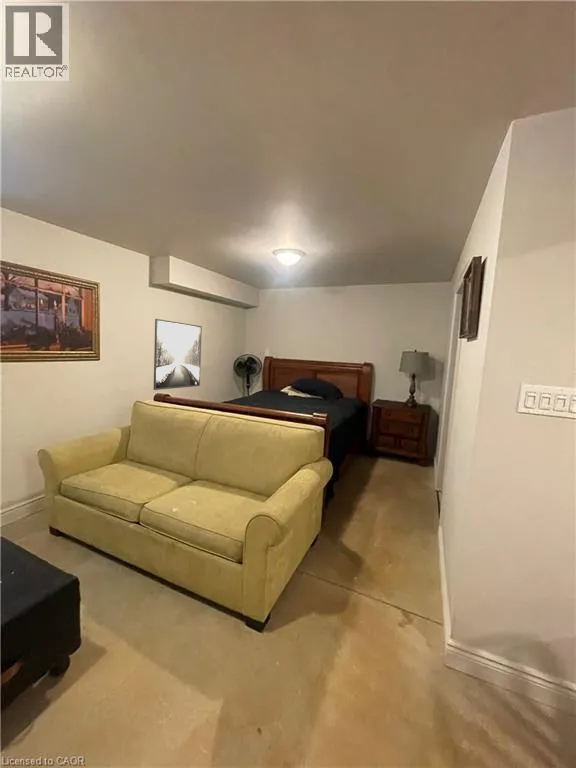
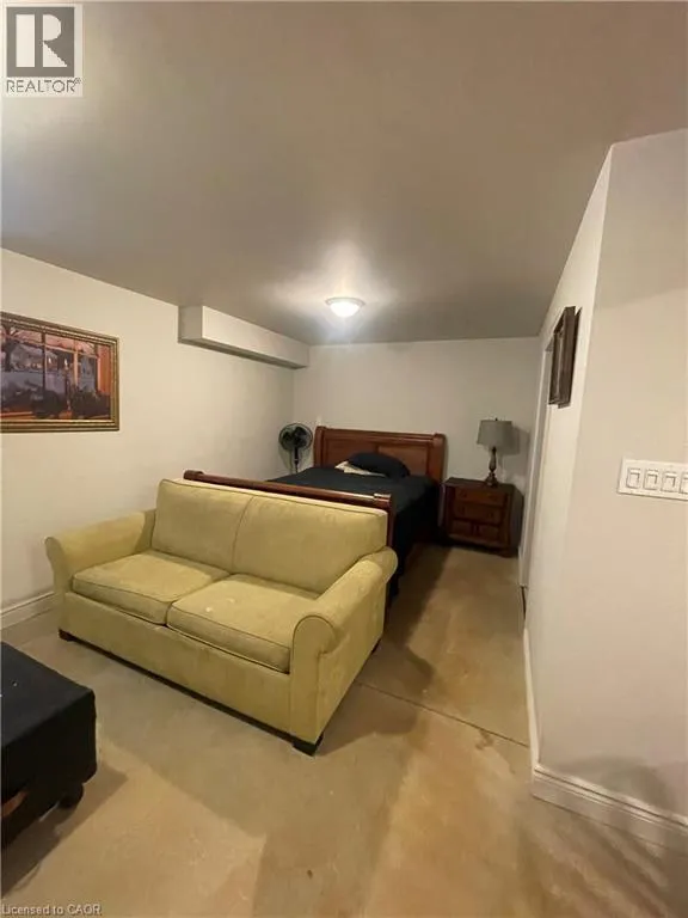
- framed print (179, 355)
